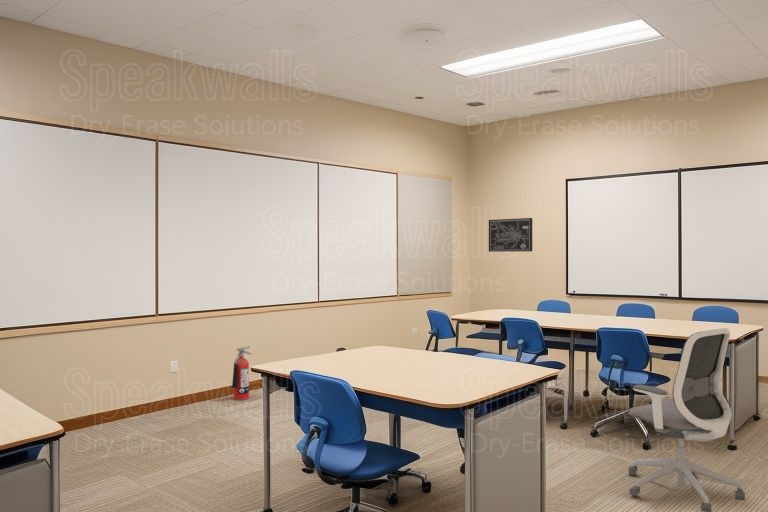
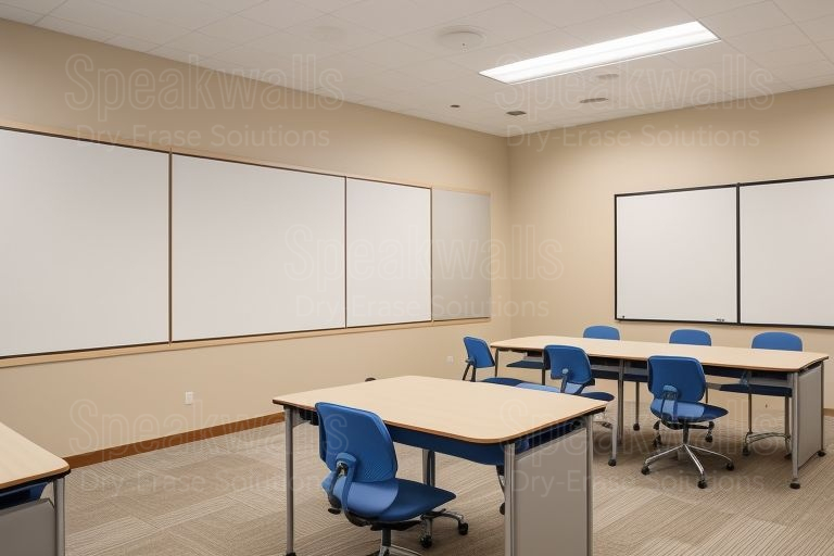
- fire extinguisher (240, 372)
- office chair (678, 408)
- wall art (509, 235)
